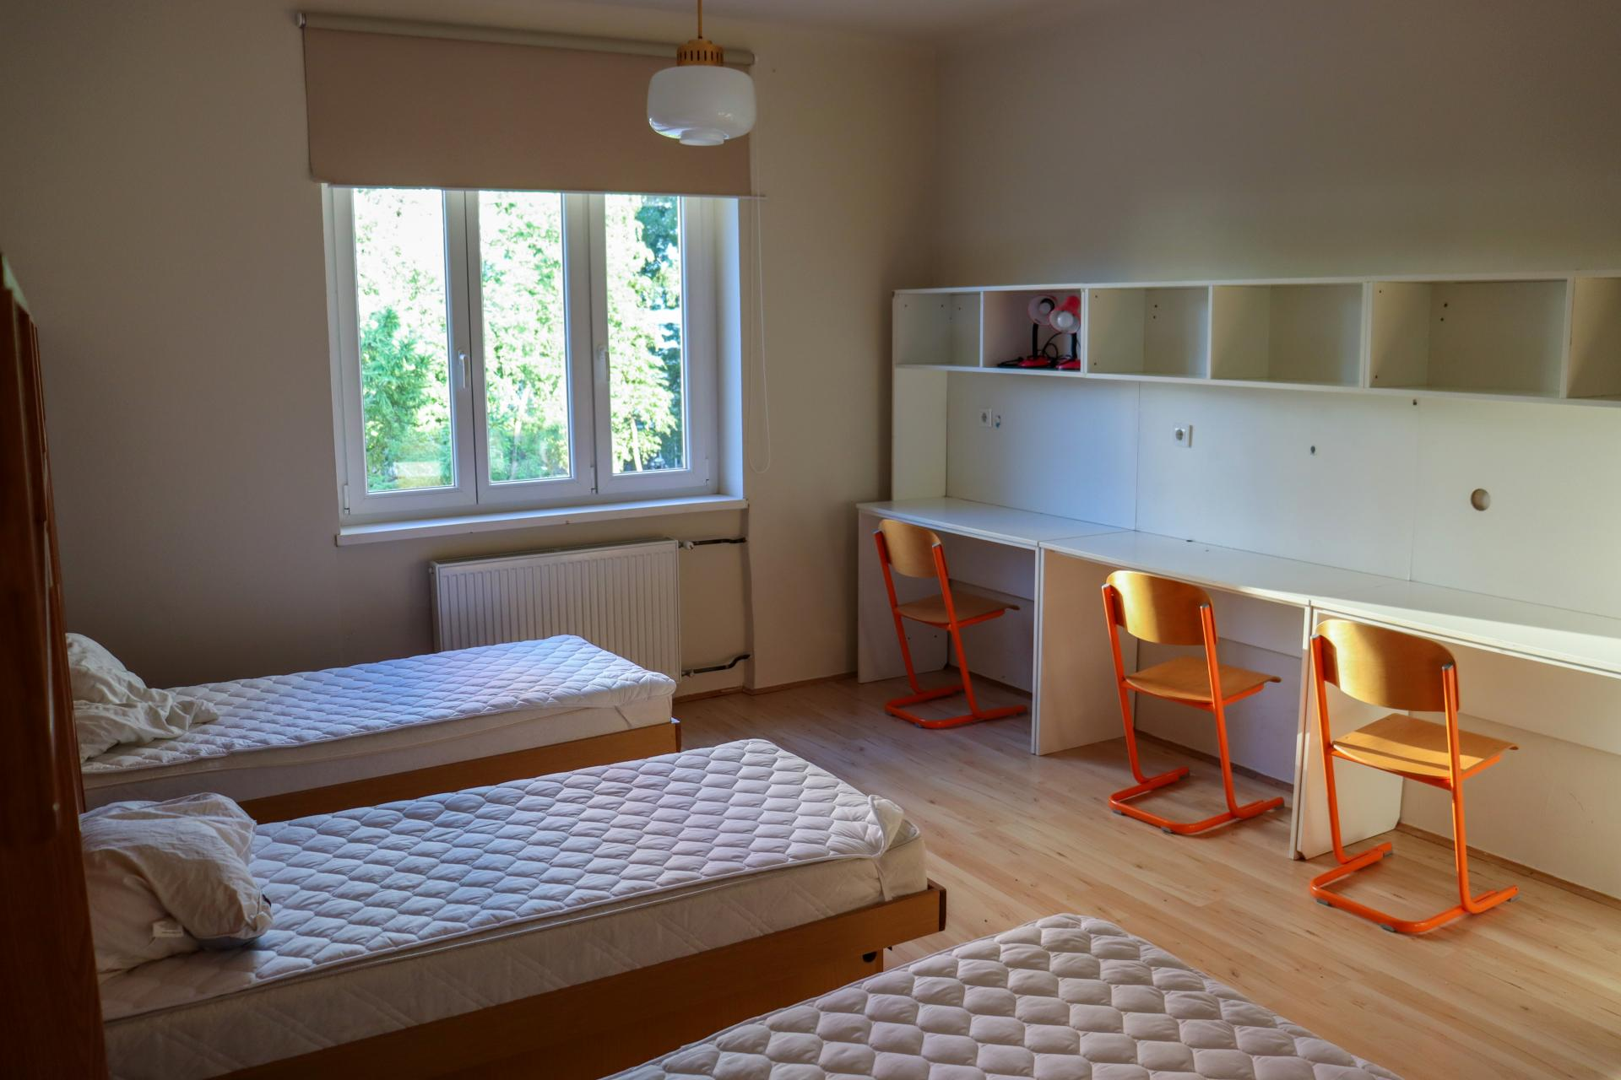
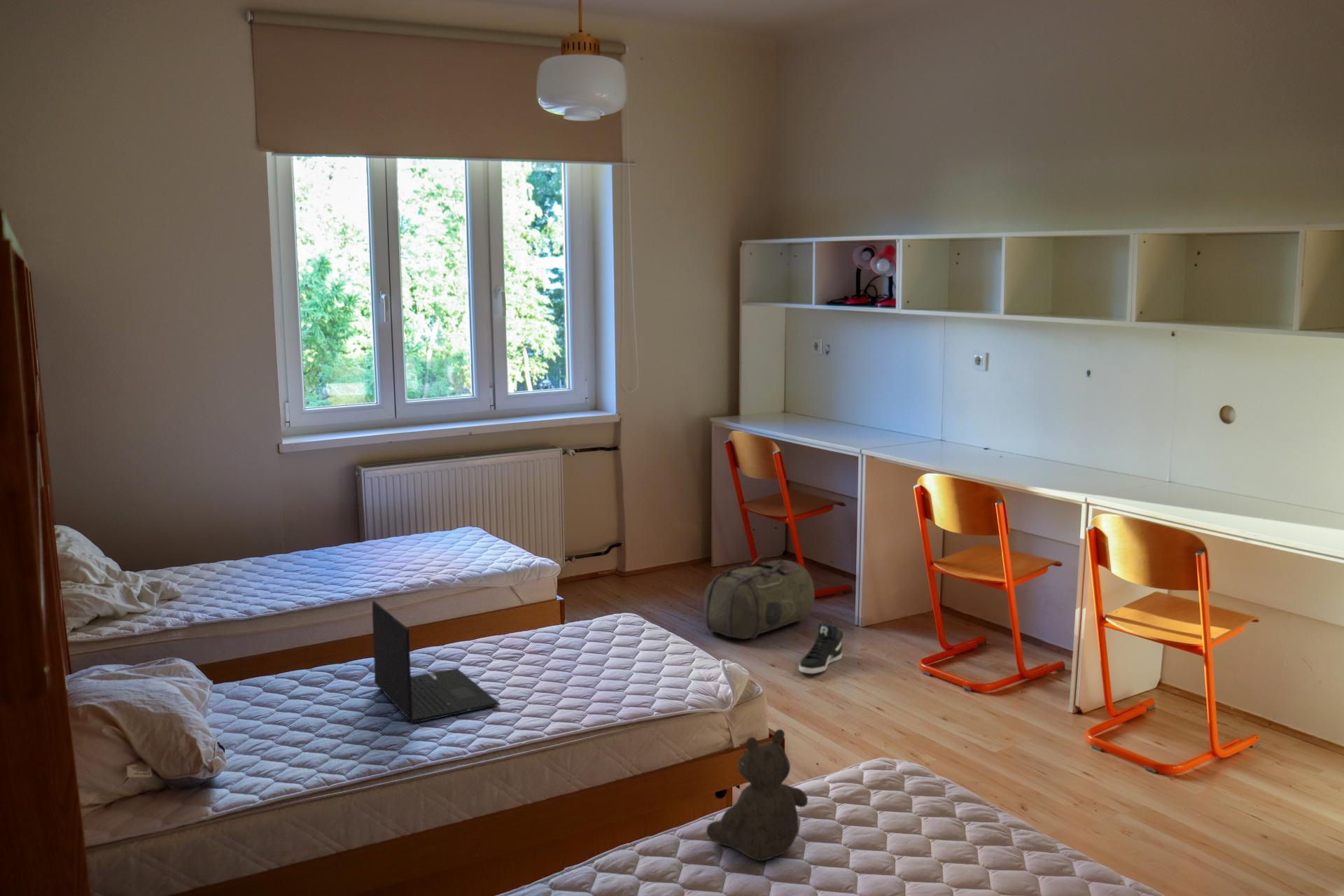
+ laptop (438, 671)
+ backpack (757, 594)
+ sneaker (819, 645)
+ teddy bear (753, 788)
